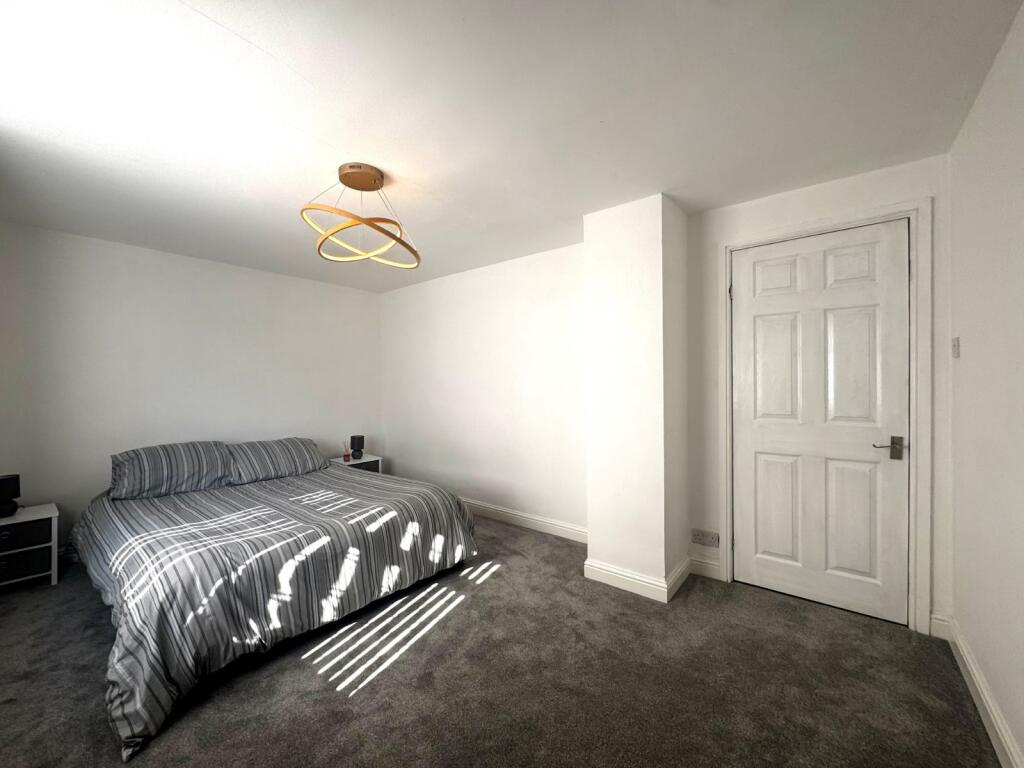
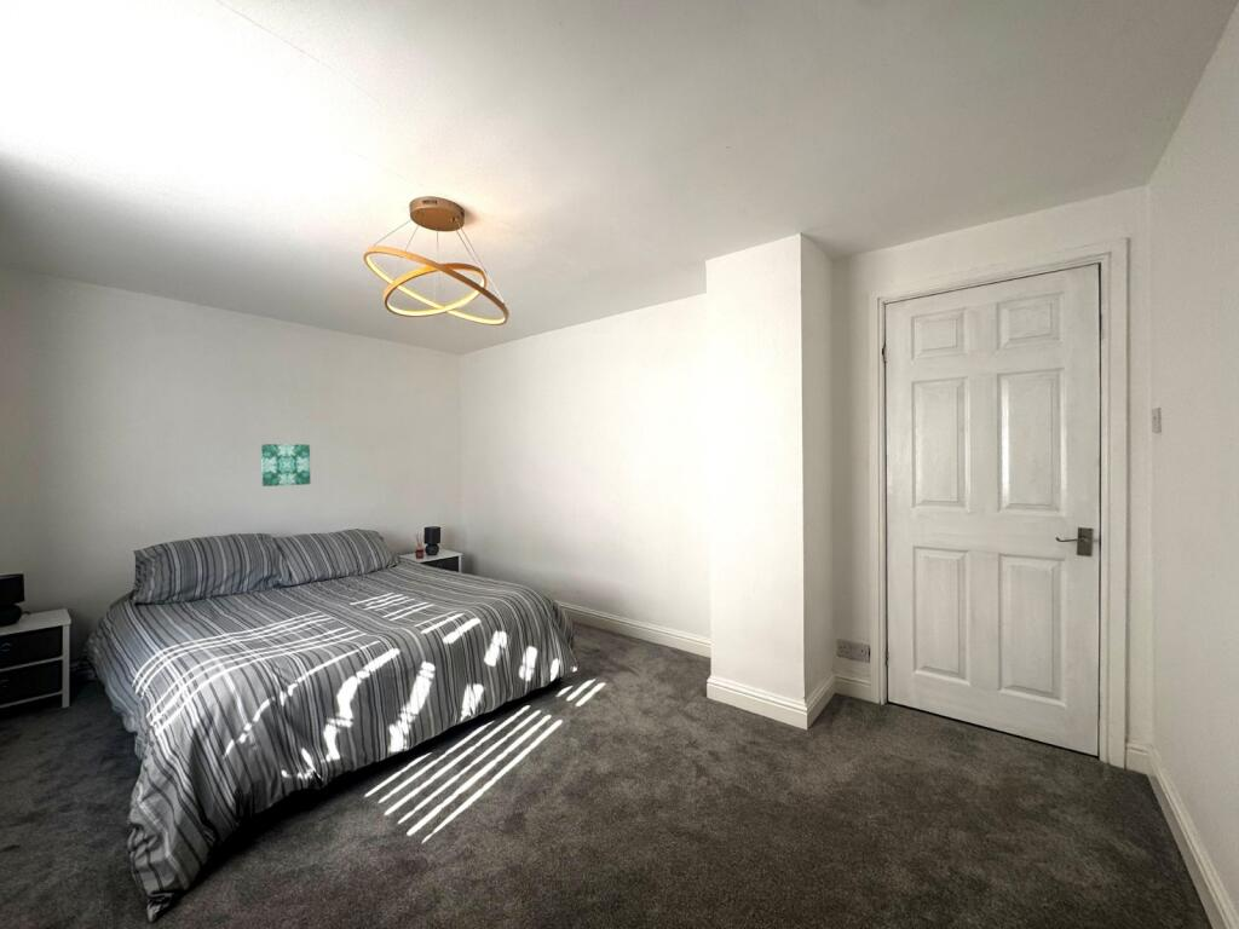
+ wall art (286, 464)
